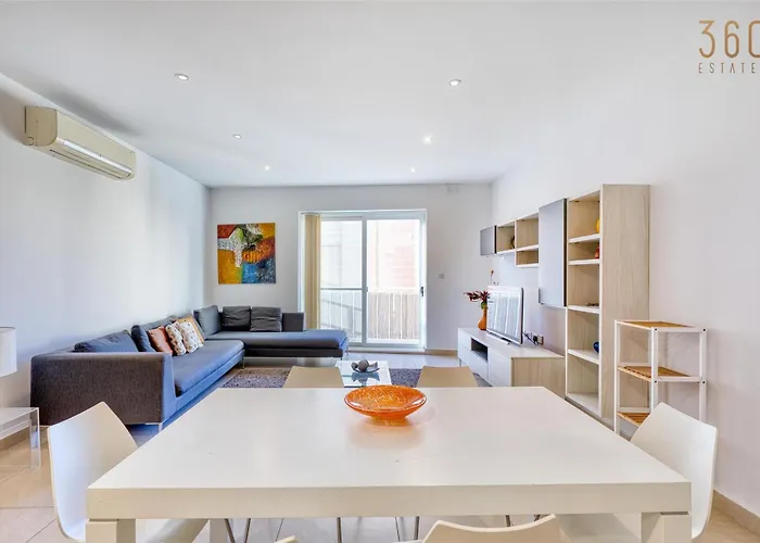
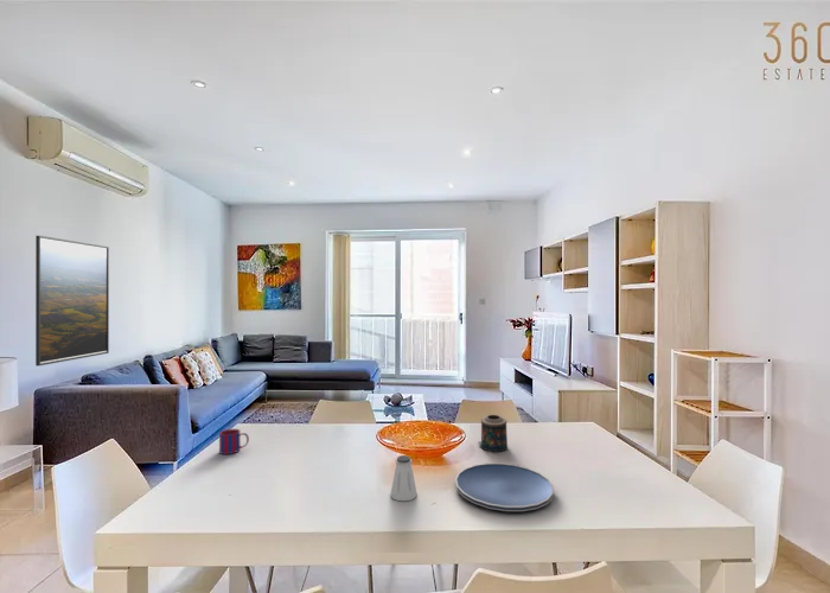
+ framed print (76, 300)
+ plate (503, 485)
+ candle (491, 431)
+ mug (234, 441)
+ saltshaker (403, 476)
